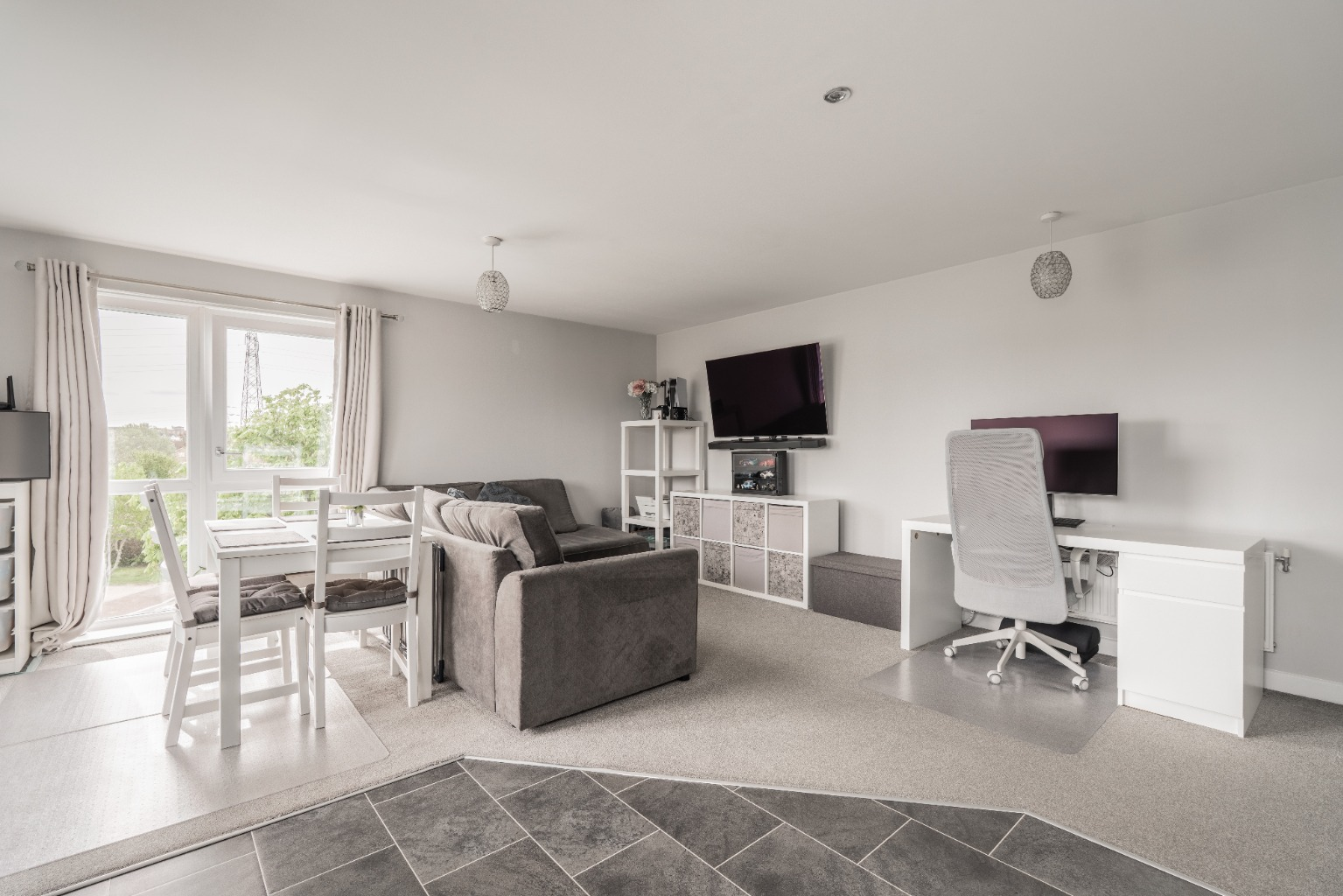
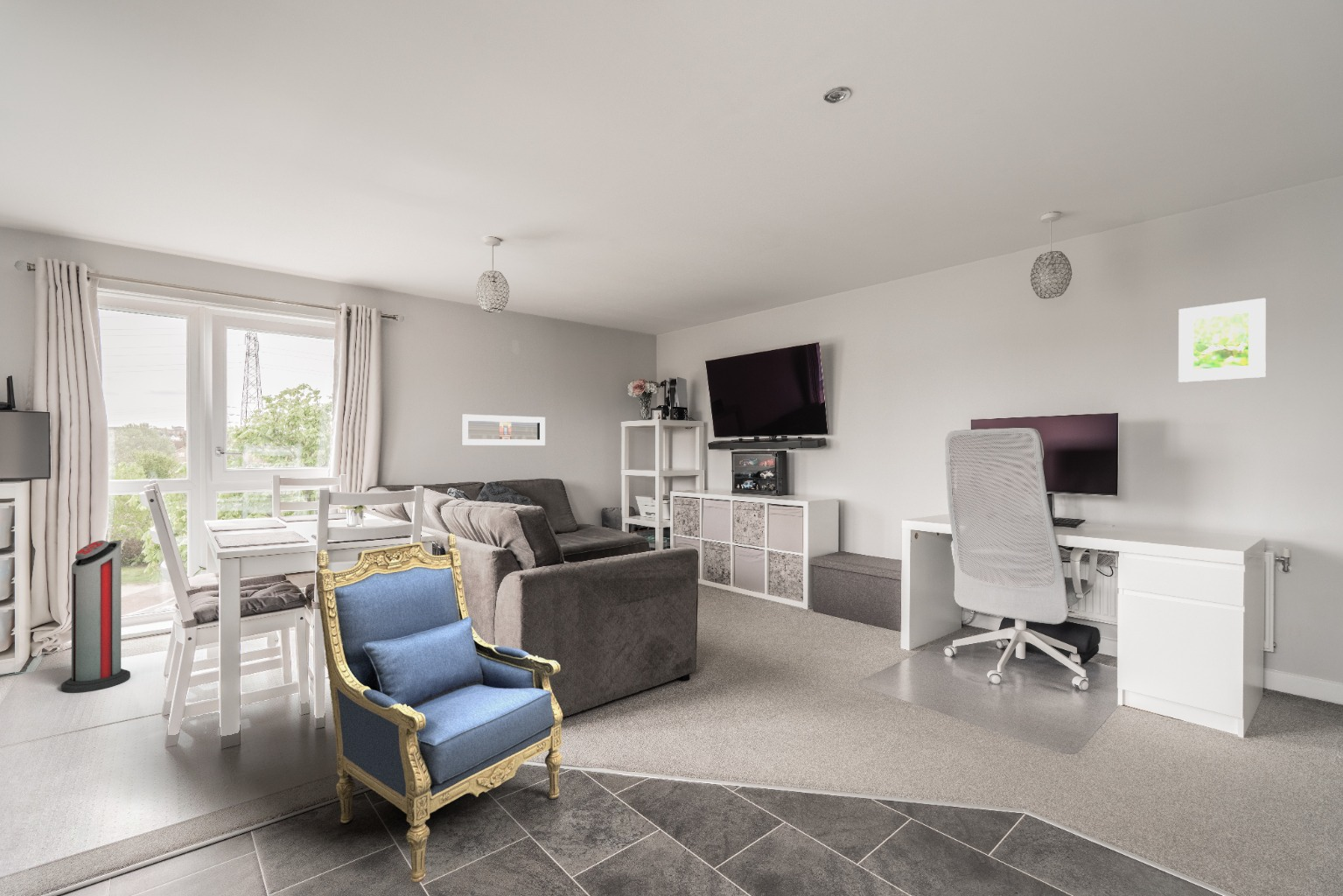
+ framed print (1220, 341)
+ armchair (440, 662)
+ air purifier (96, 612)
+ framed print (505, 430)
